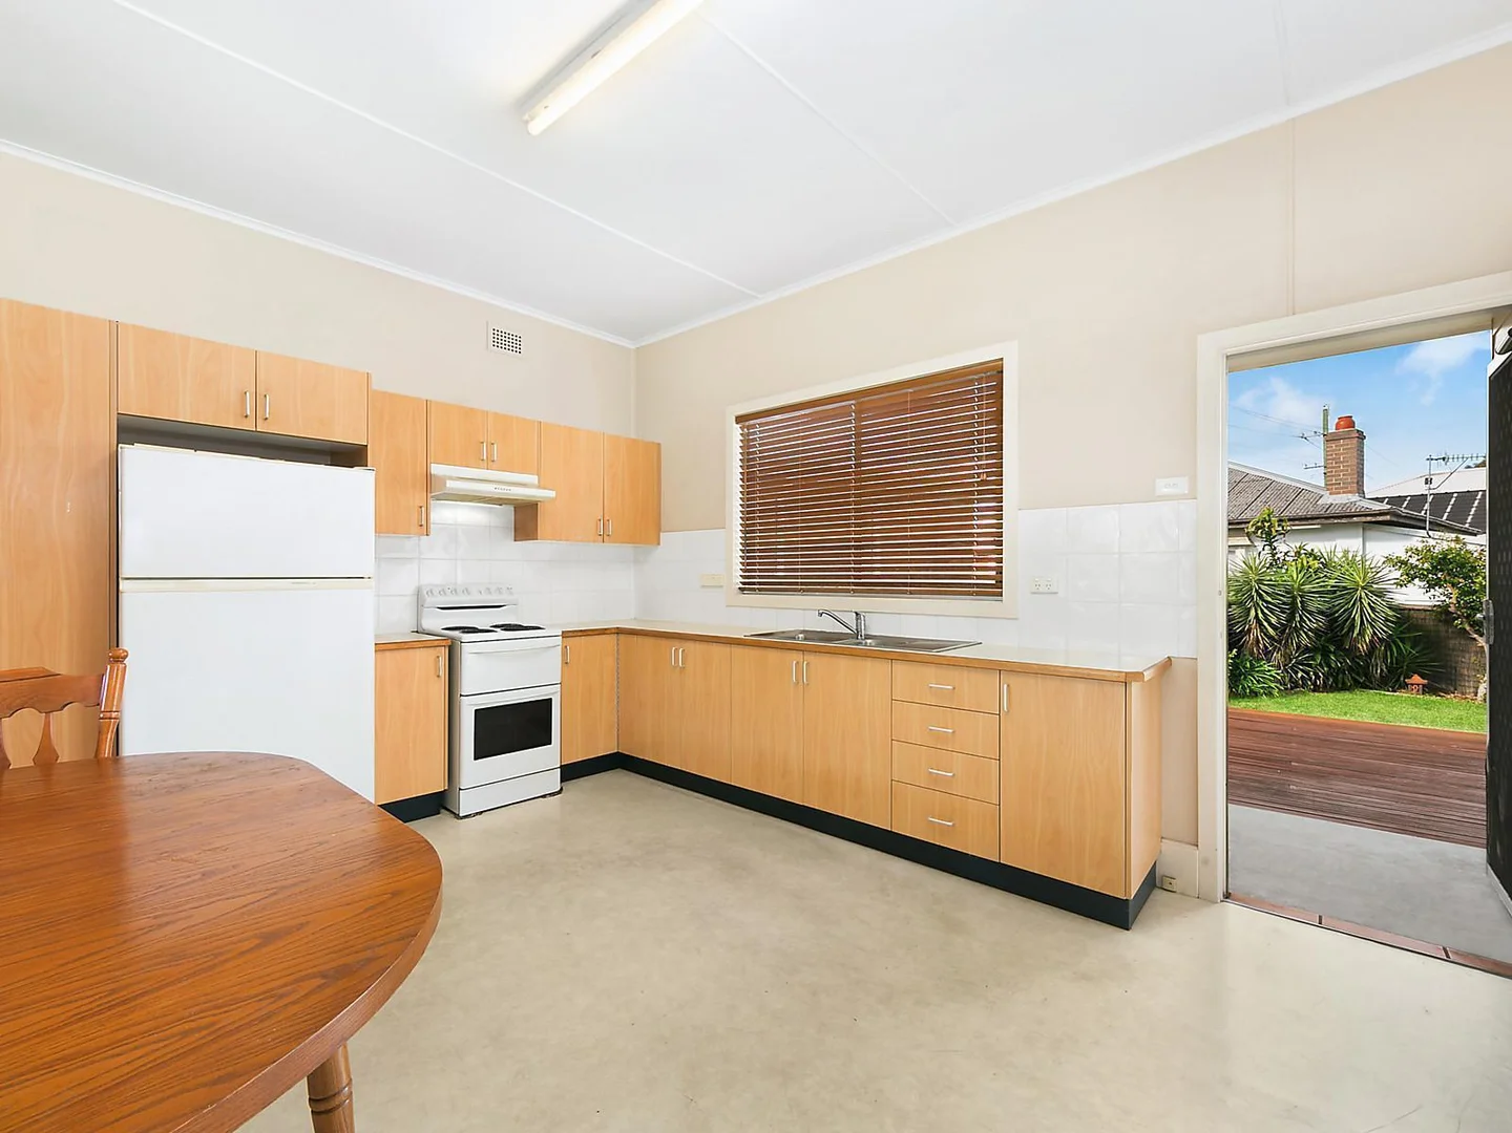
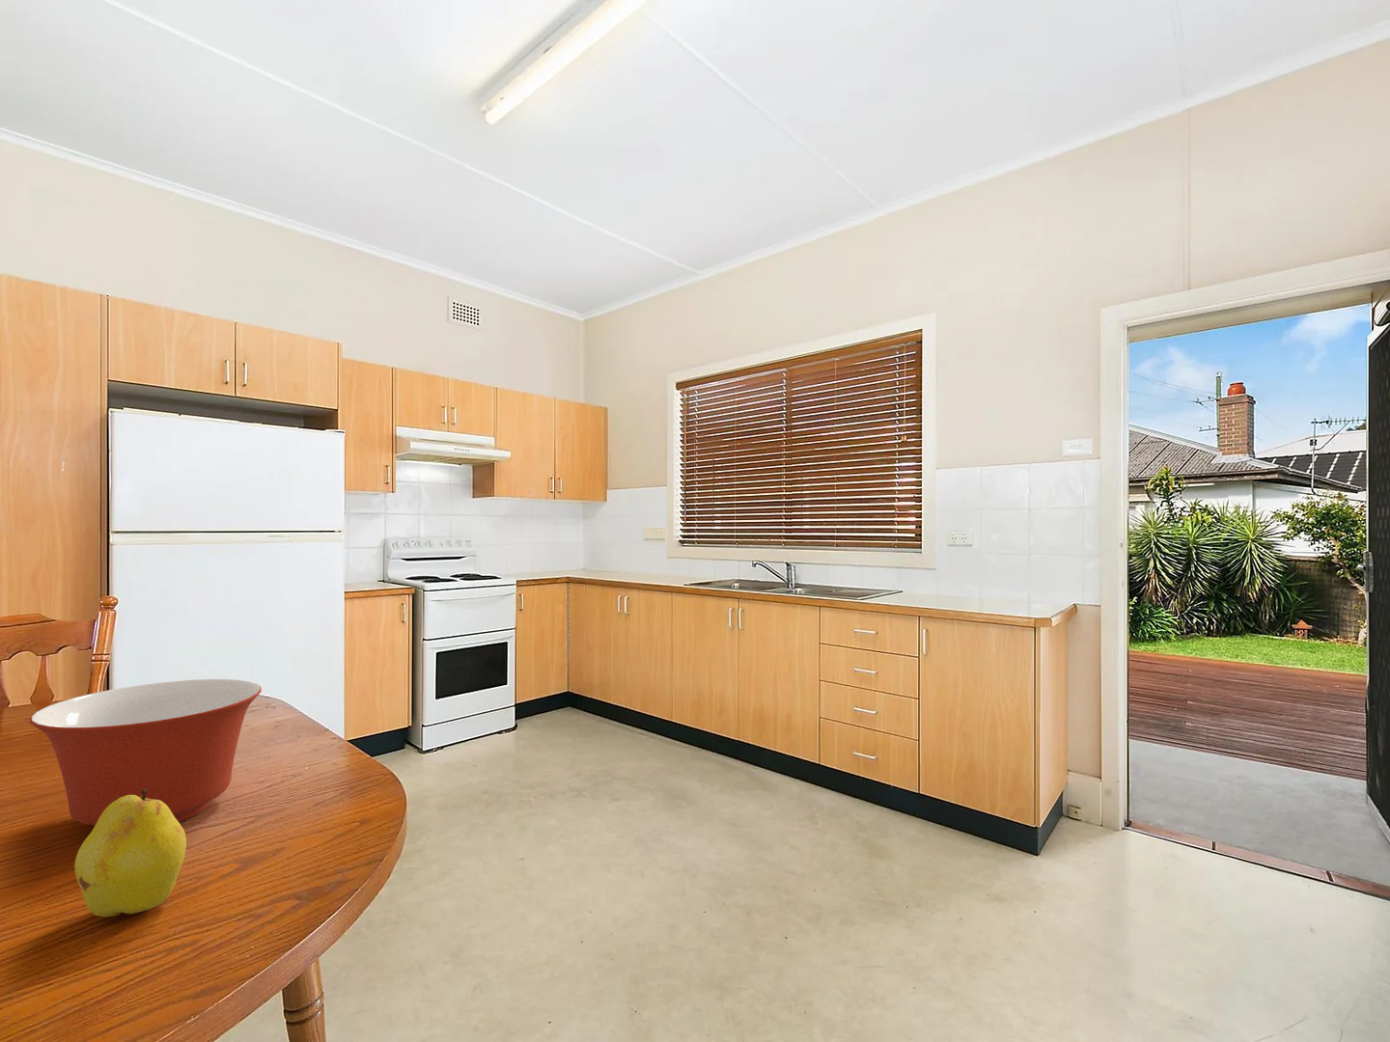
+ mixing bowl (154, 755)
+ fruit (132, 850)
